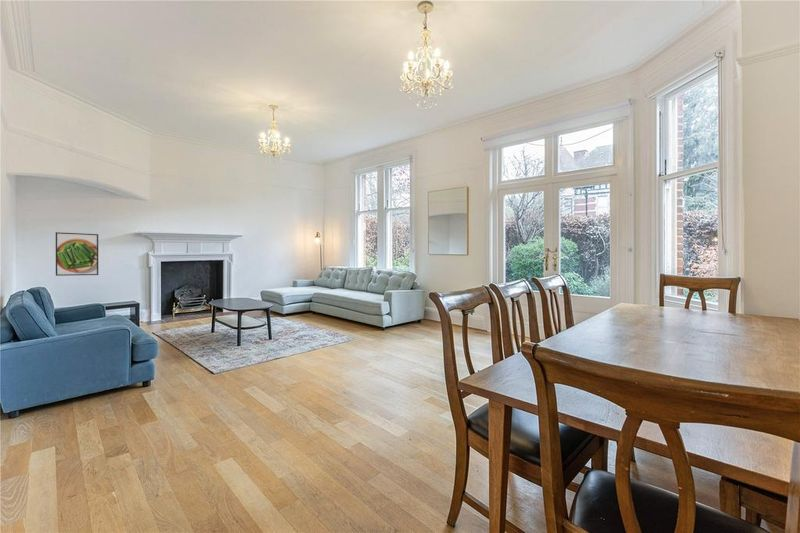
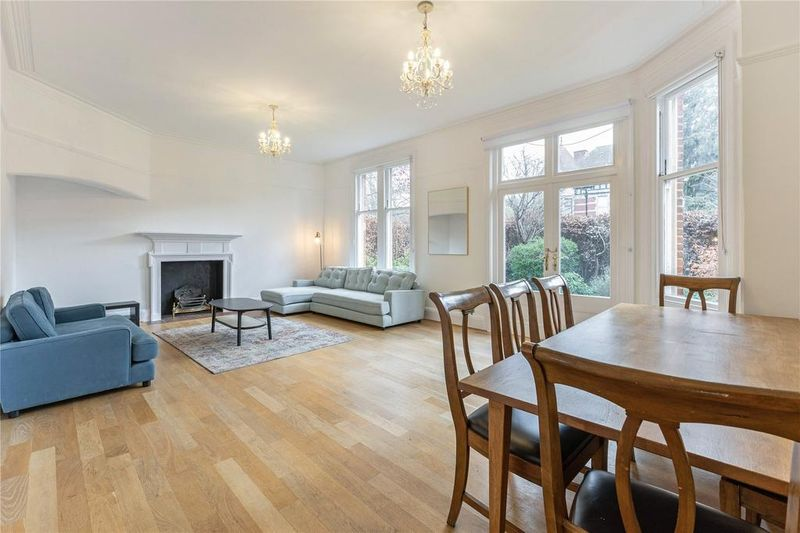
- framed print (77, 254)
